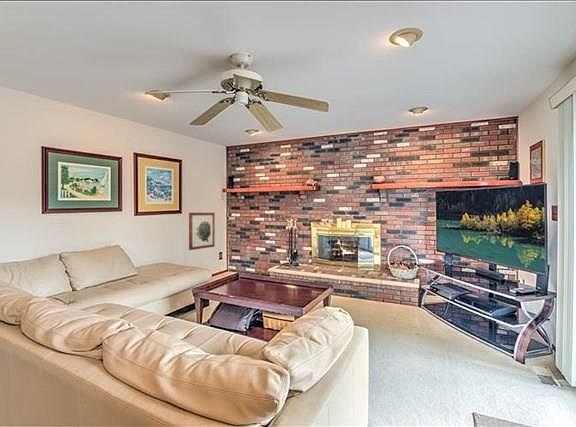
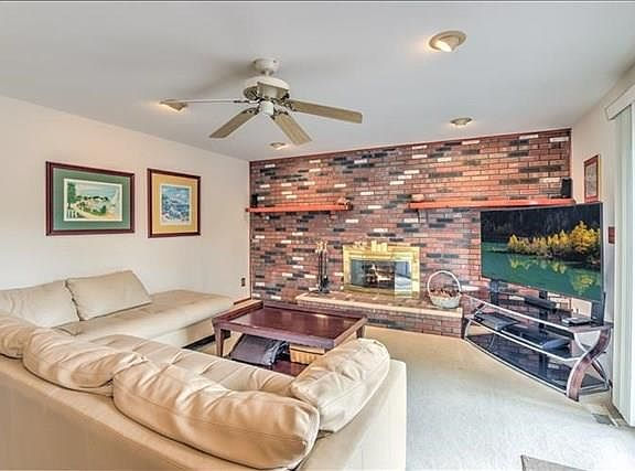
- wall art (202, 230)
